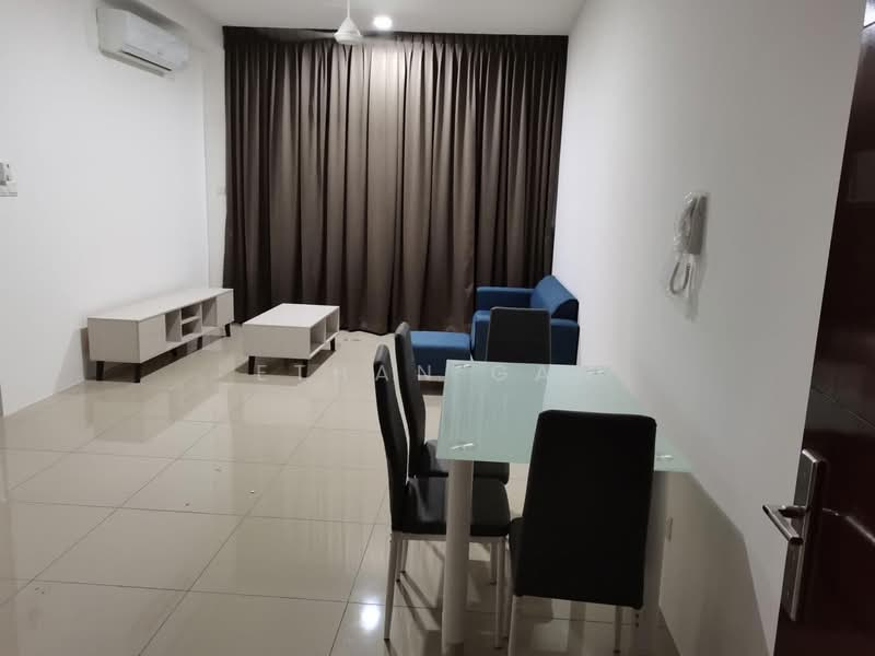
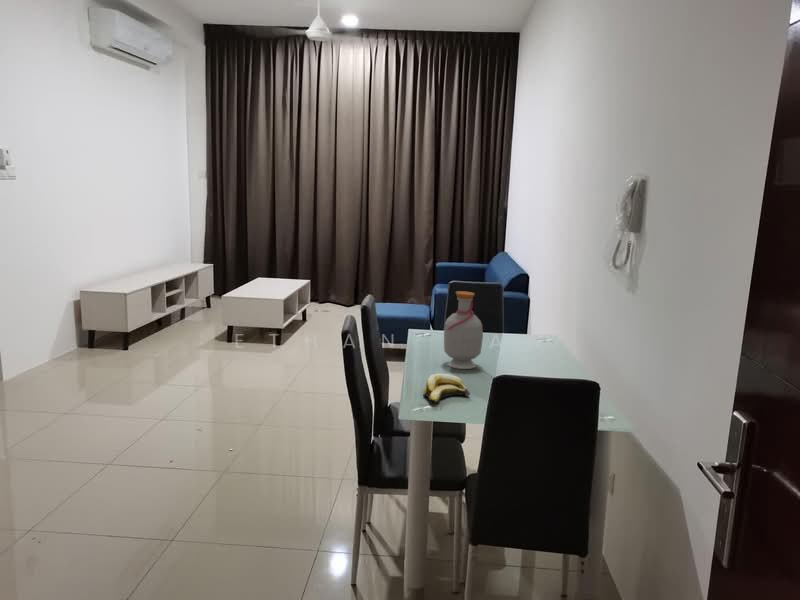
+ bottle (463, 329)
+ banana (447, 387)
